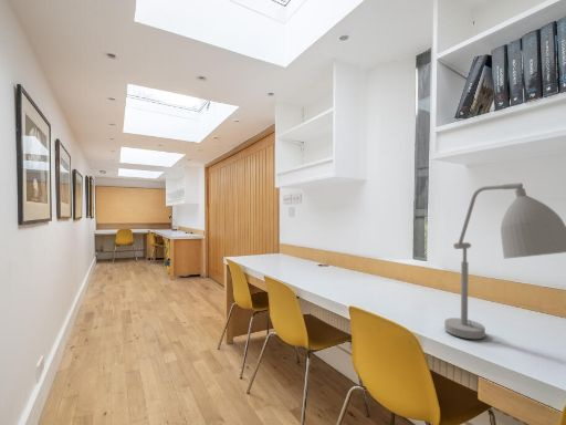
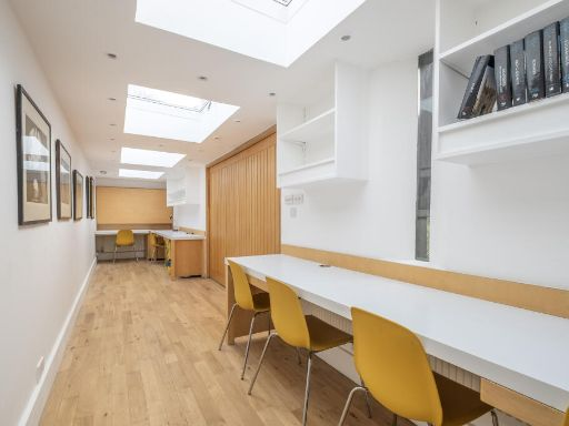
- desk lamp (504, 258)
